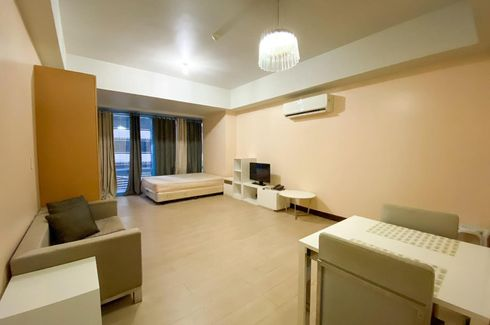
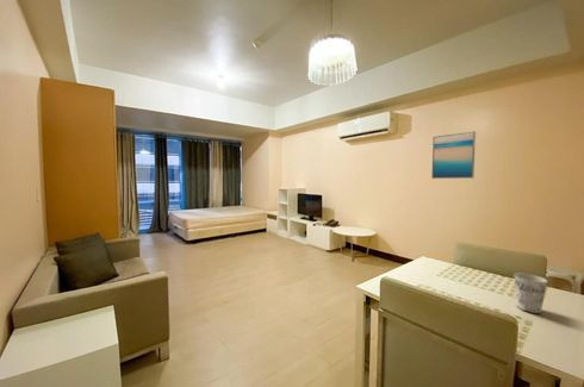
+ cup (529, 293)
+ wall art (452, 156)
